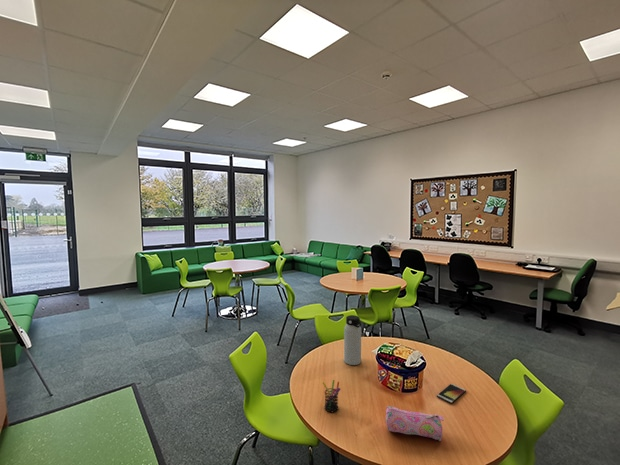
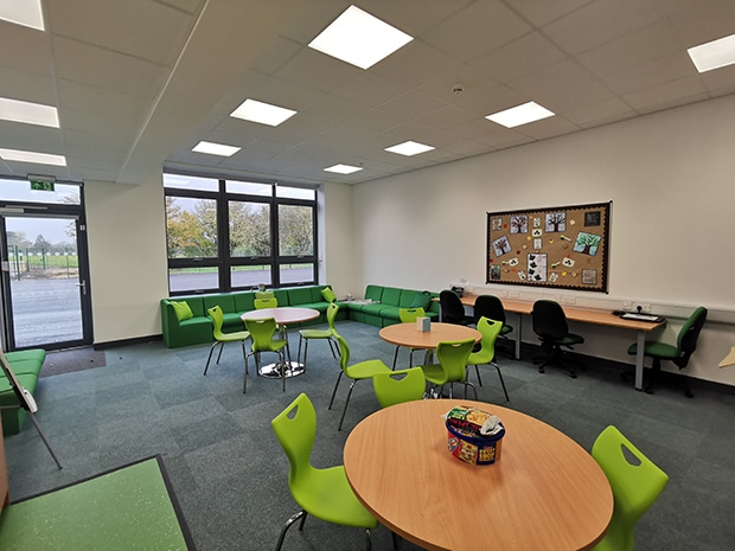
- smartphone (451, 393)
- water bottle (352, 339)
- pencil case (413, 422)
- pen holder (332, 393)
